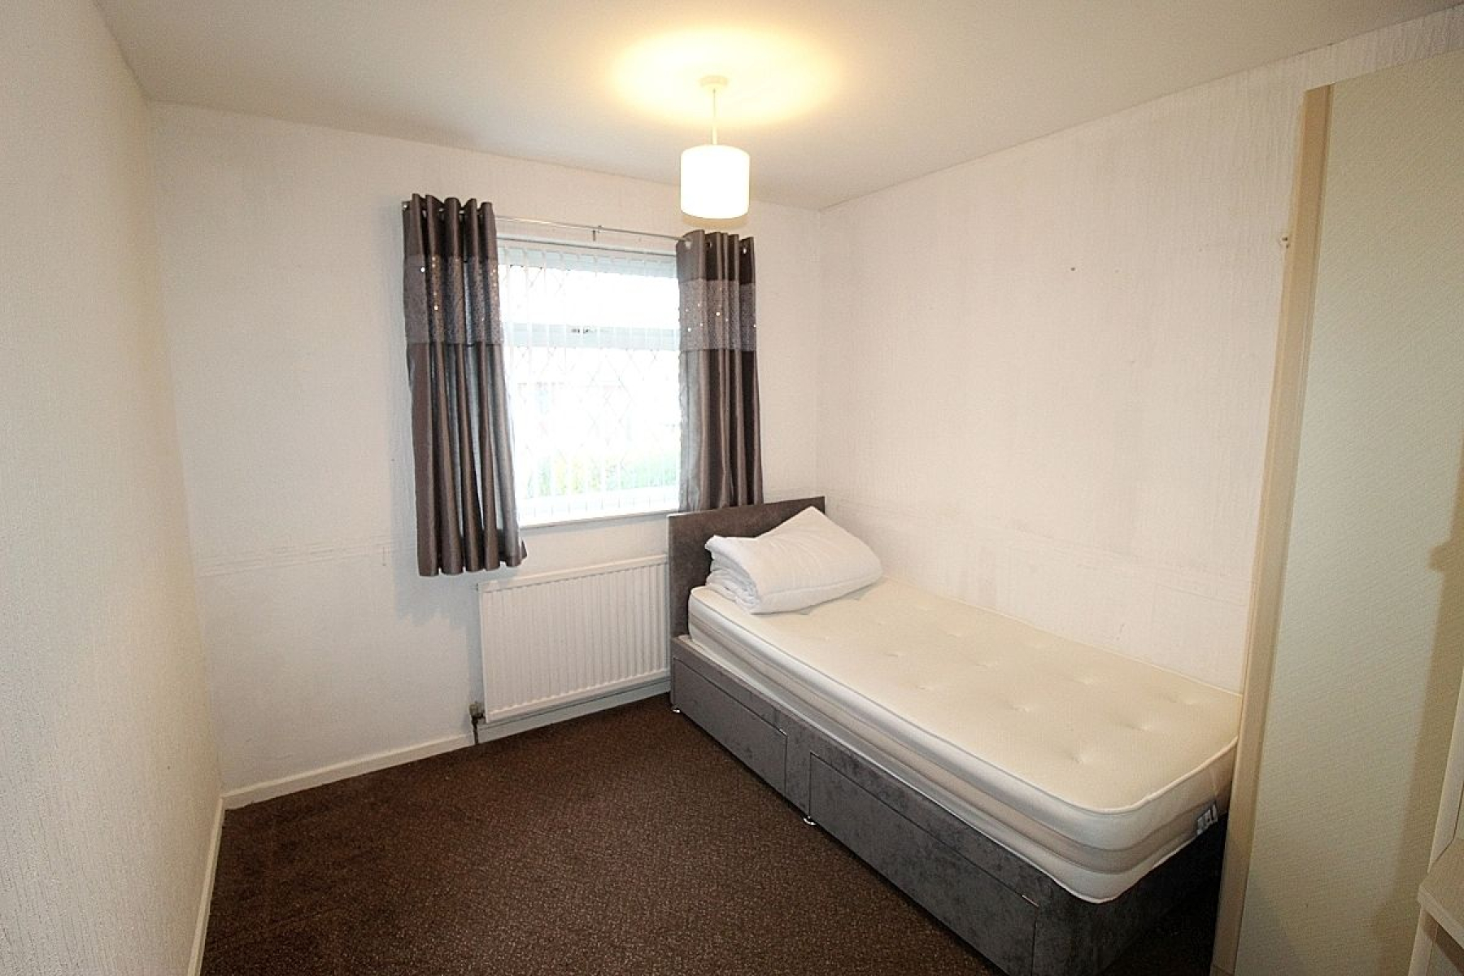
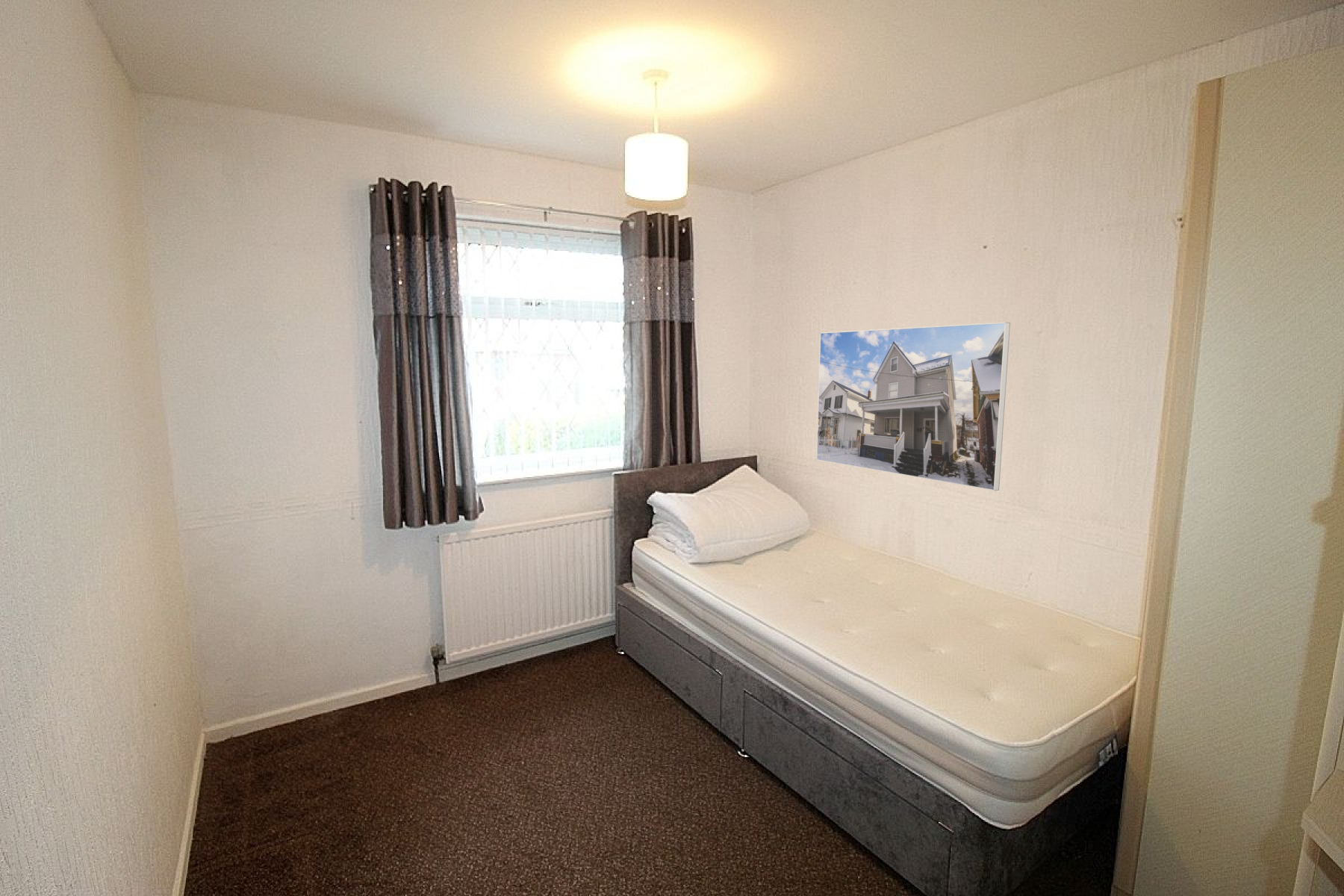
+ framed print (898, 402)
